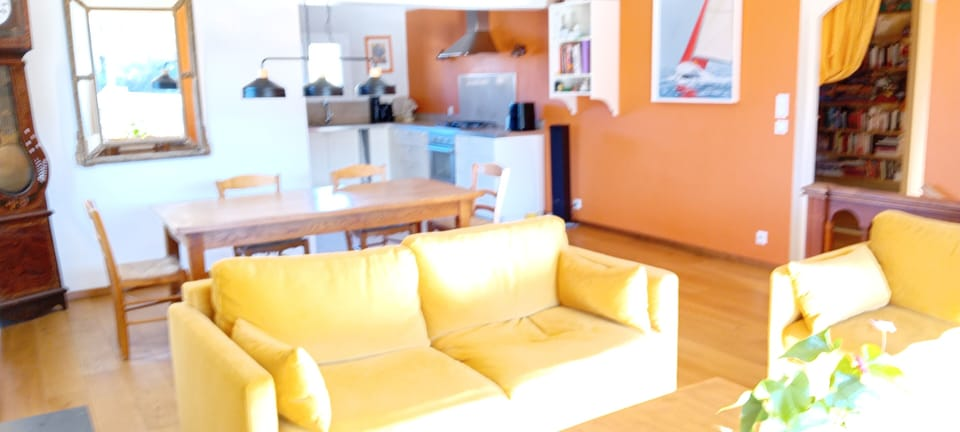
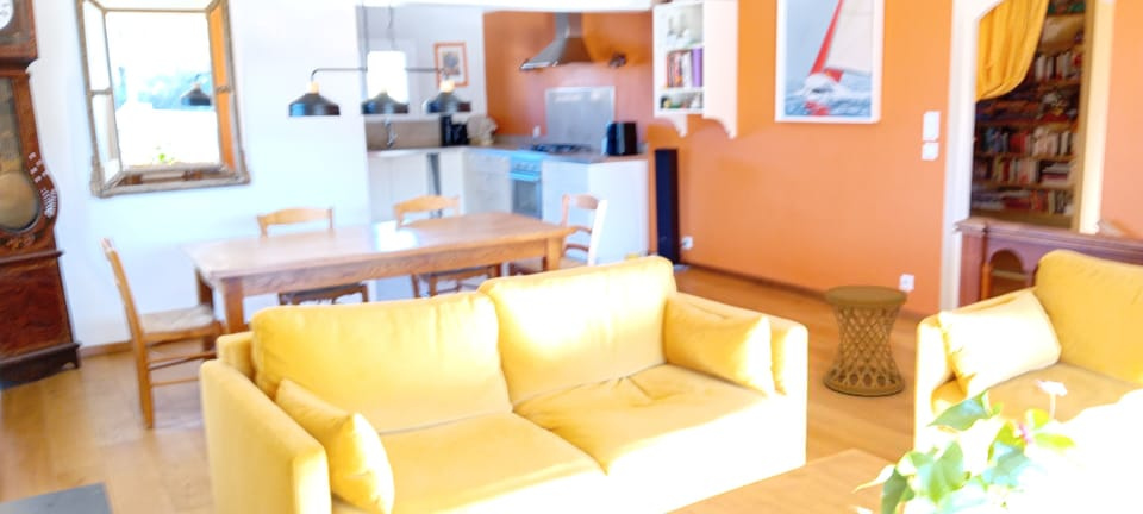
+ side table (864, 339)
